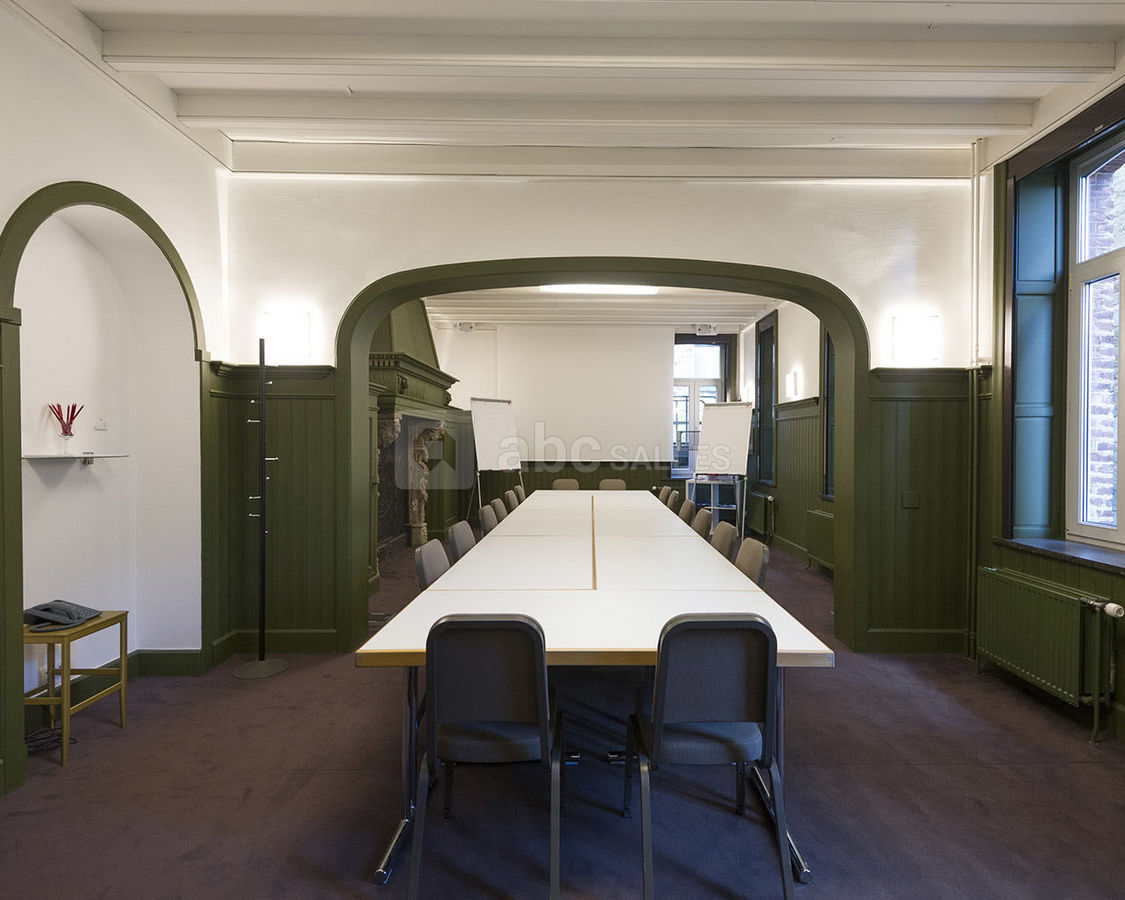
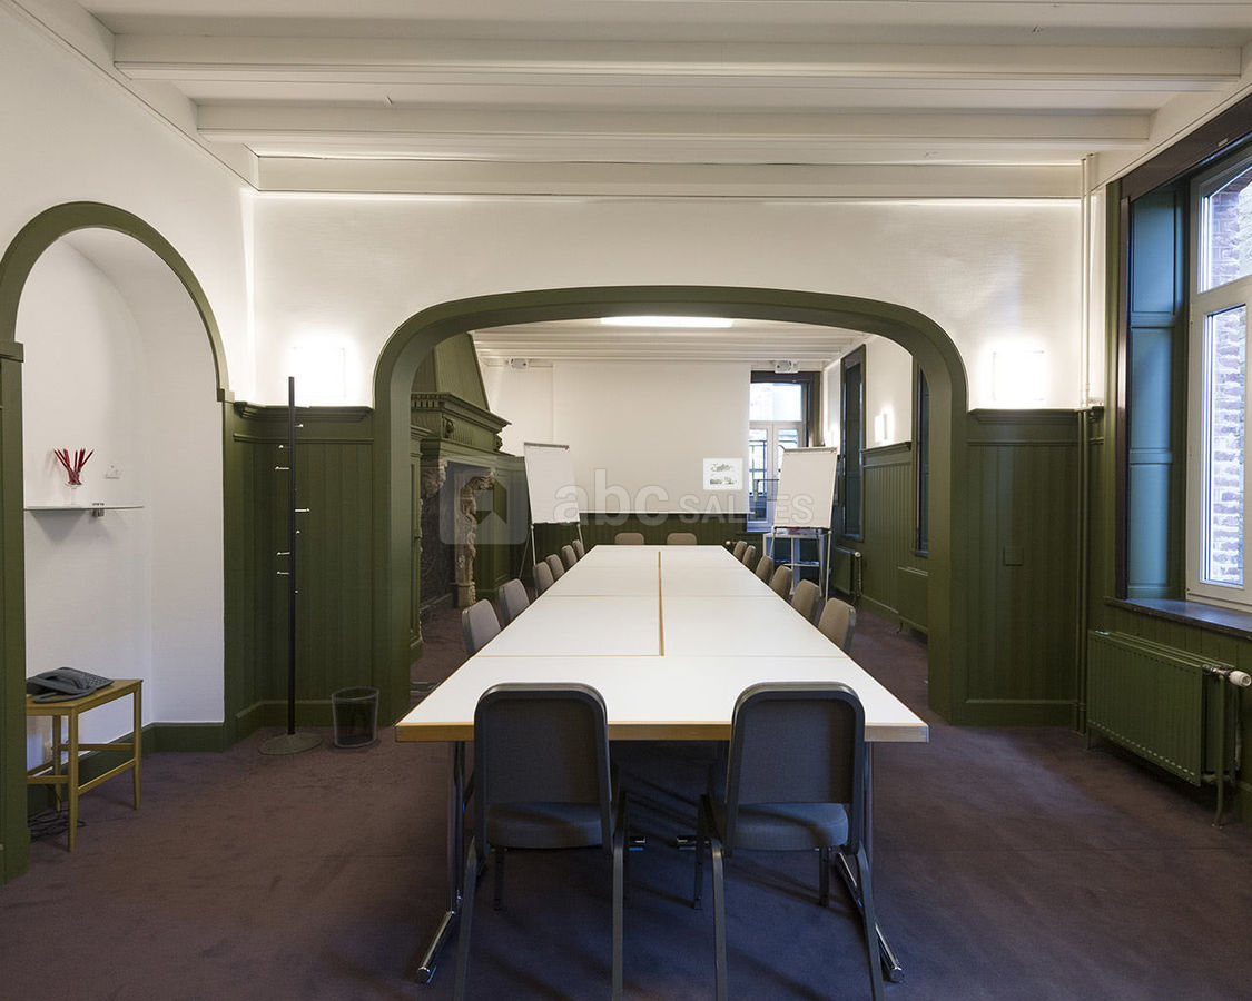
+ waste bin (355, 716)
+ wall art (722, 474)
